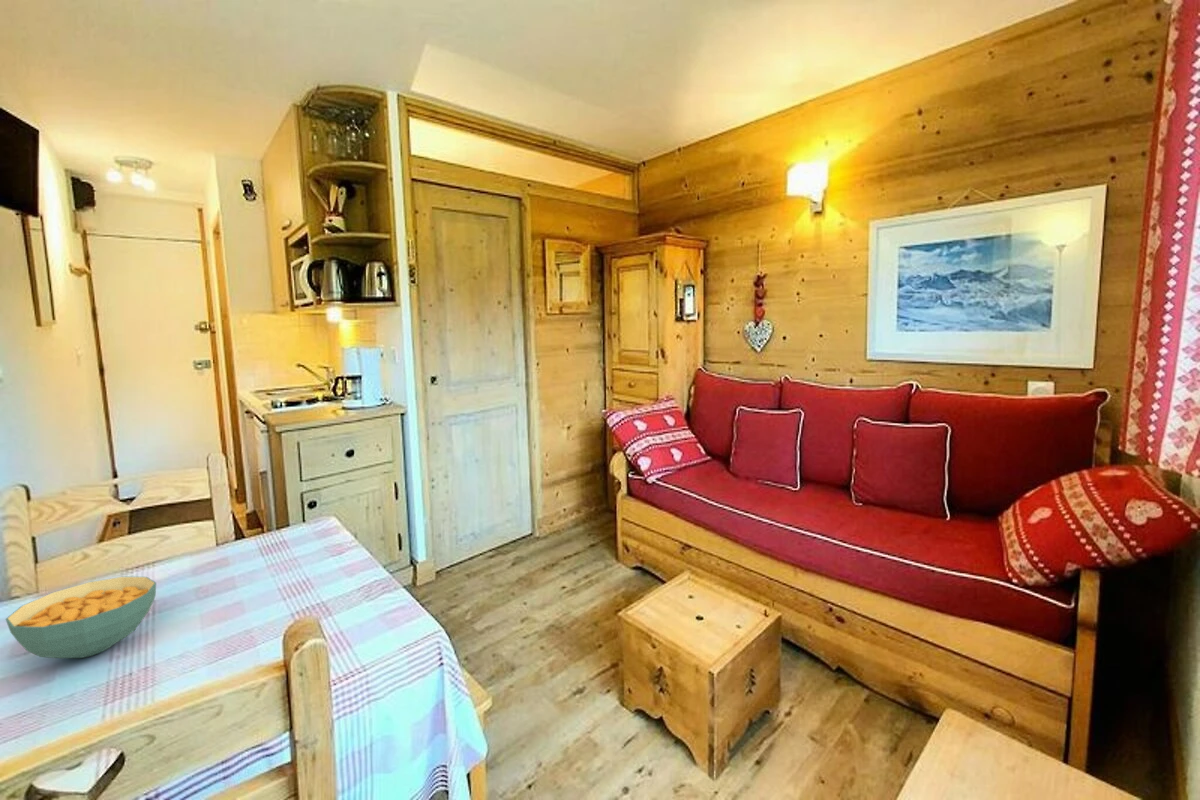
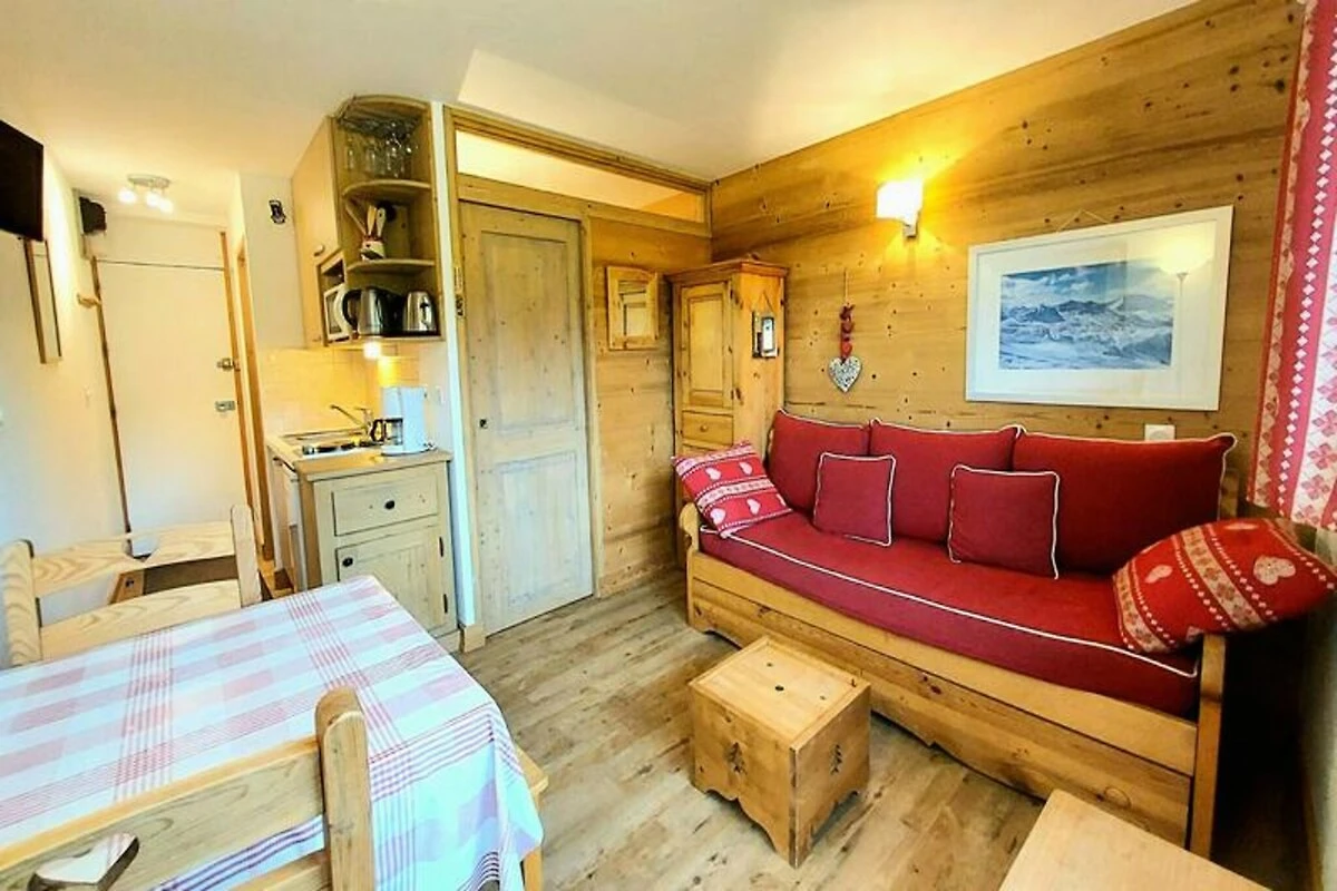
- cereal bowl (89, 624)
